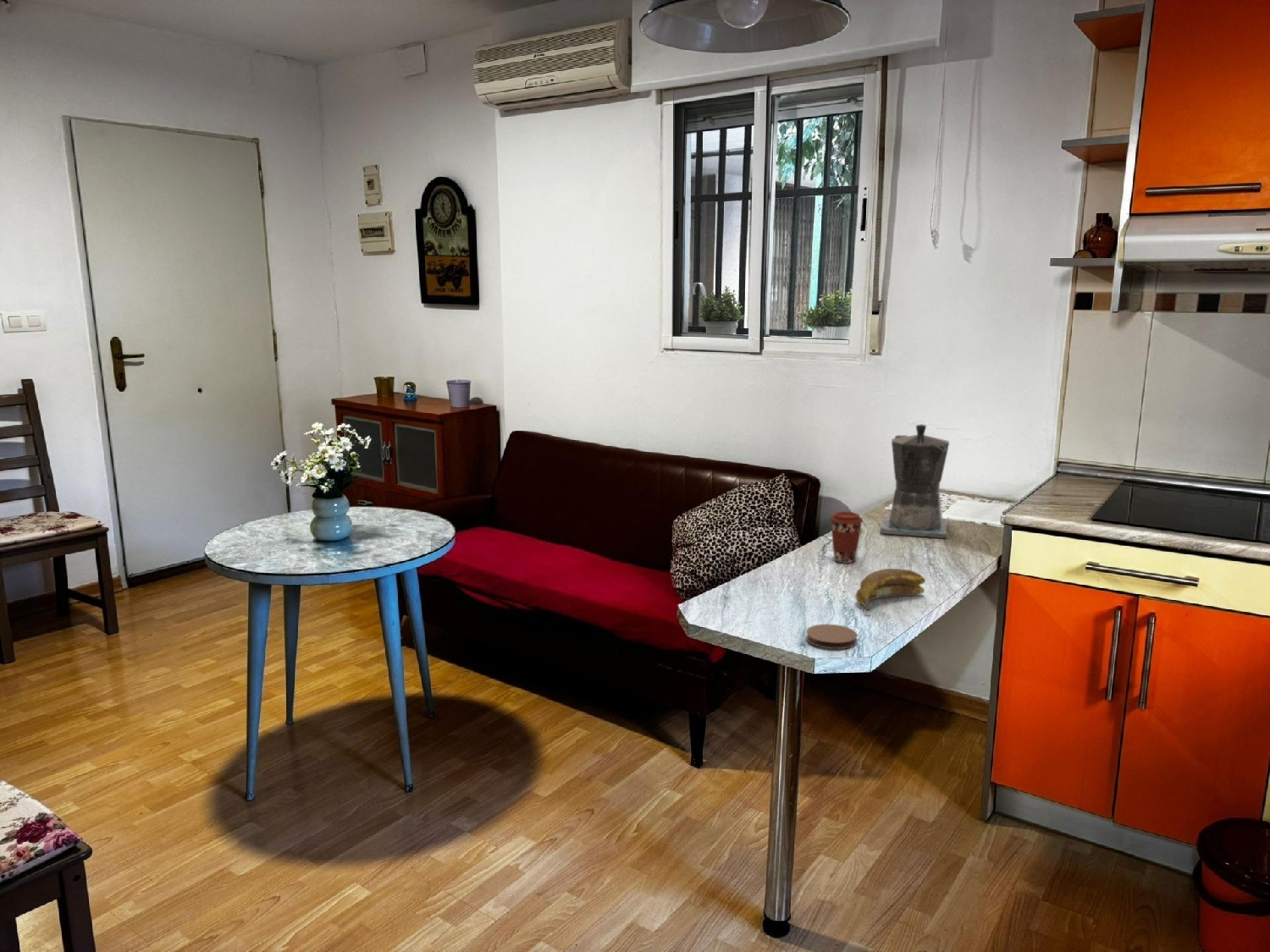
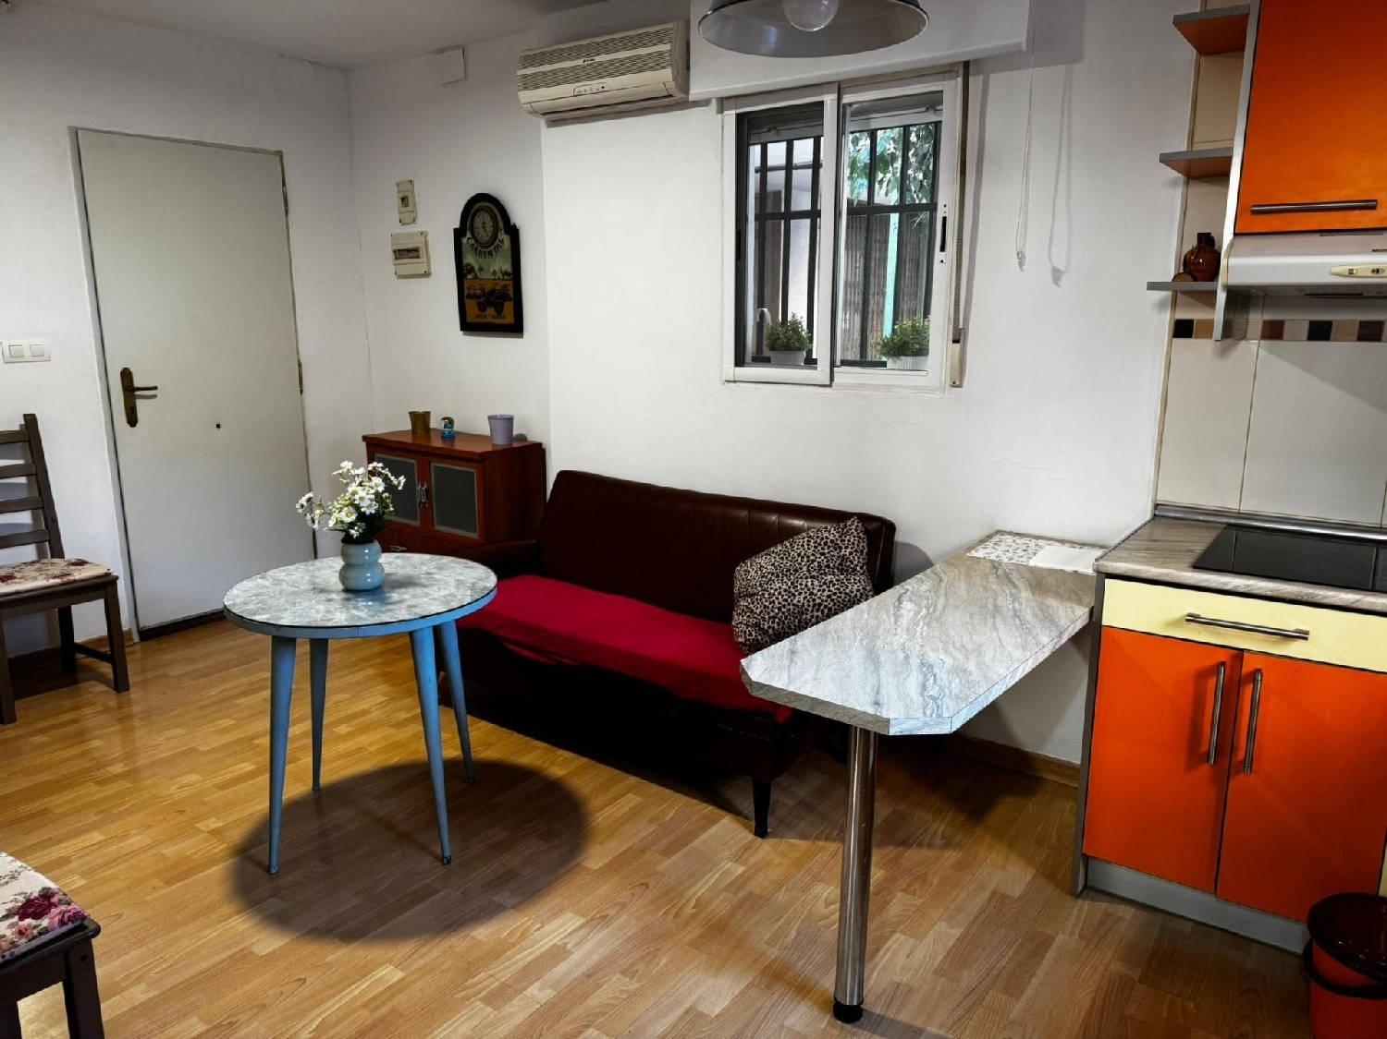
- coaster (831, 636)
- banana (886, 586)
- coffee maker (917, 476)
- coffee cup (845, 537)
